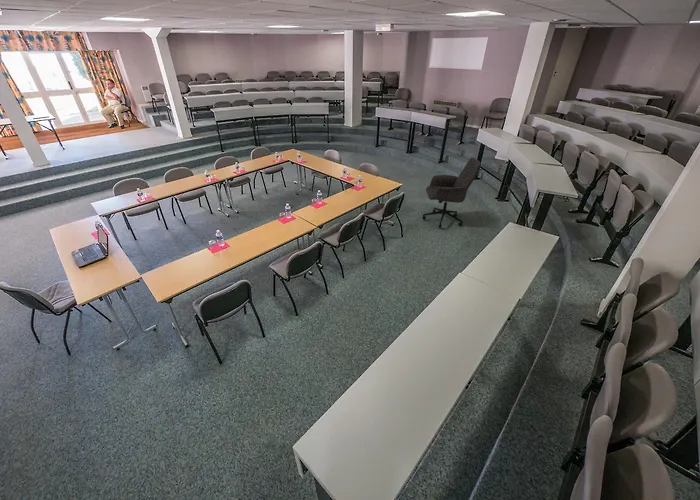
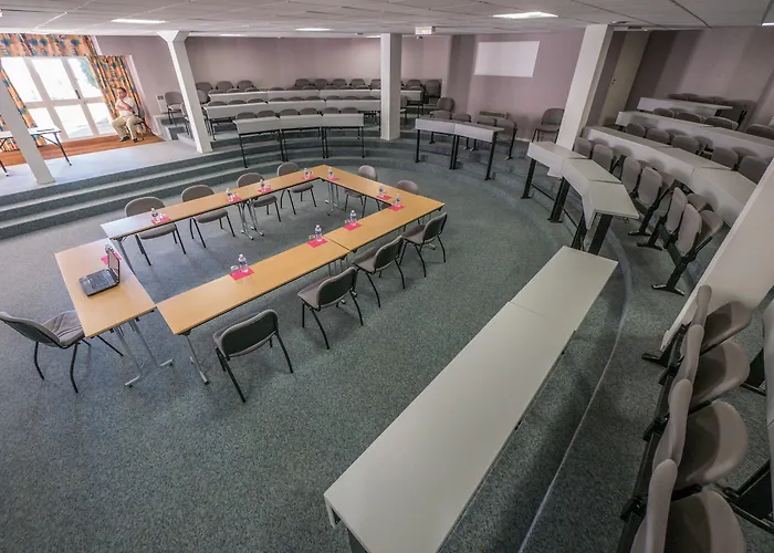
- office chair (449, 191)
